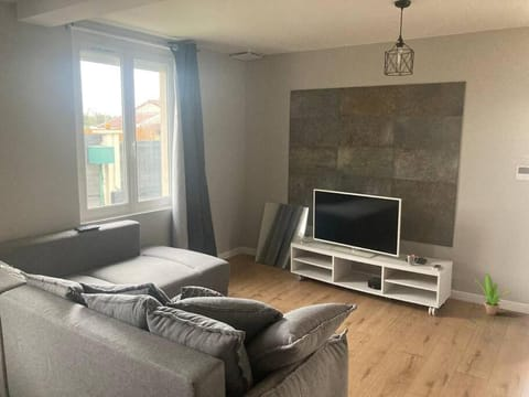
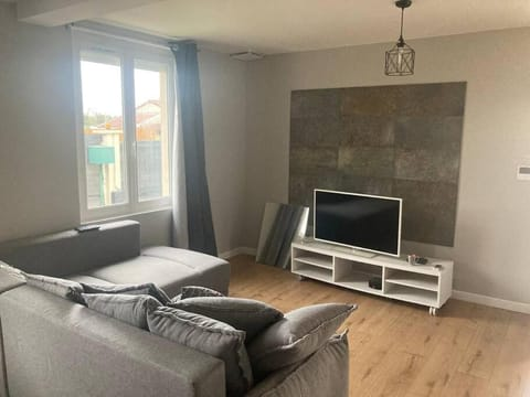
- potted plant (493, 296)
